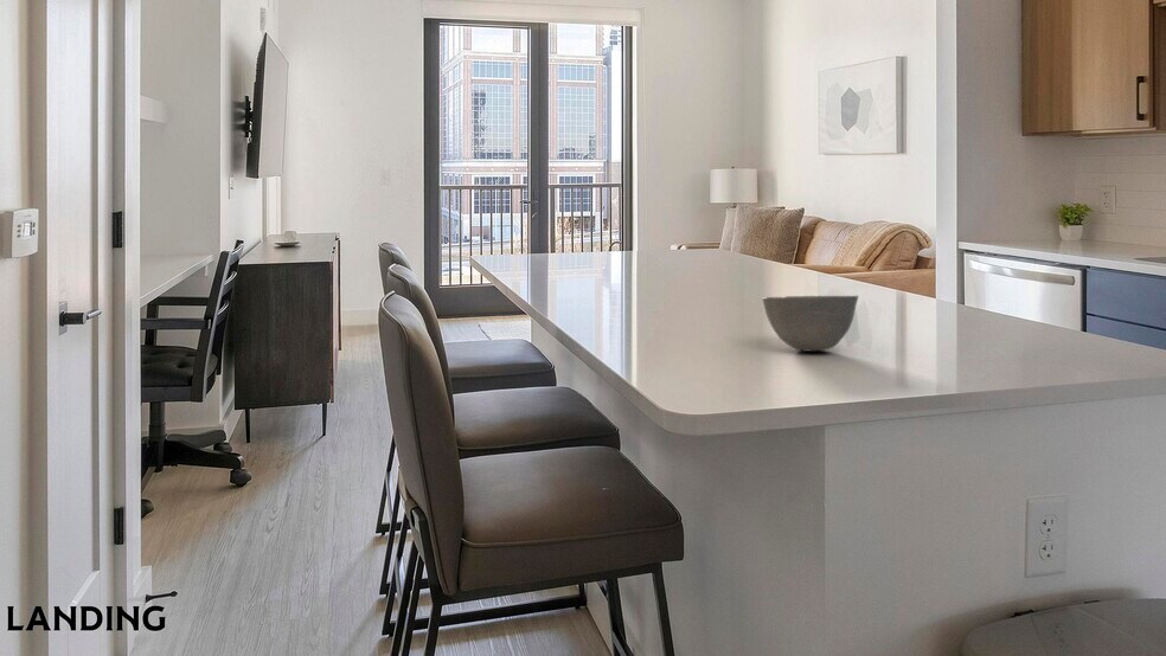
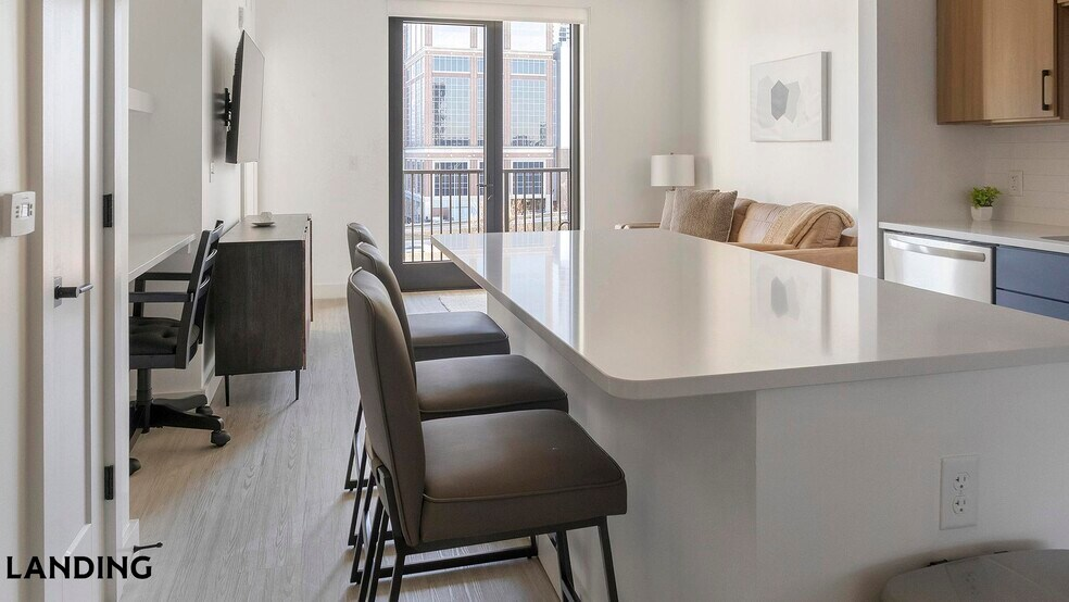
- bowl (809, 322)
